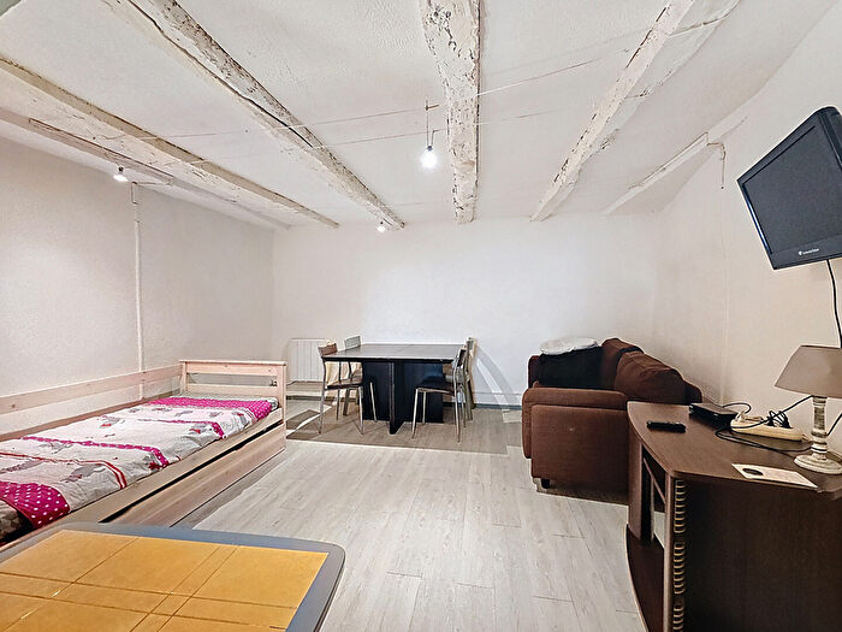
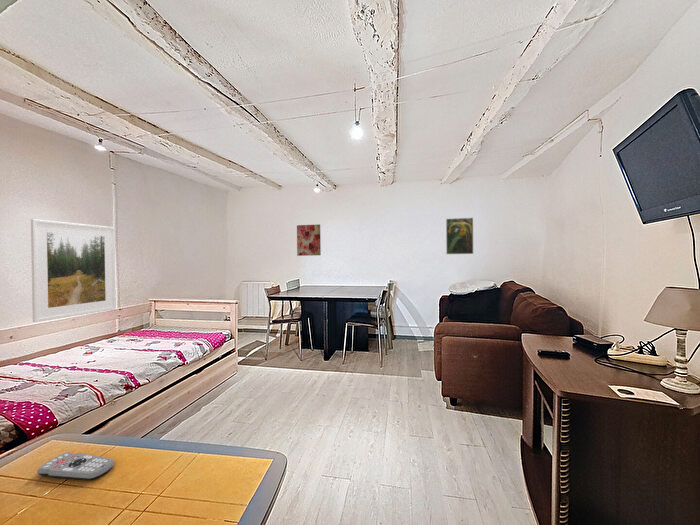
+ wall art (308, 240)
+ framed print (78, 269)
+ remote control (78, 466)
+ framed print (459, 236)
